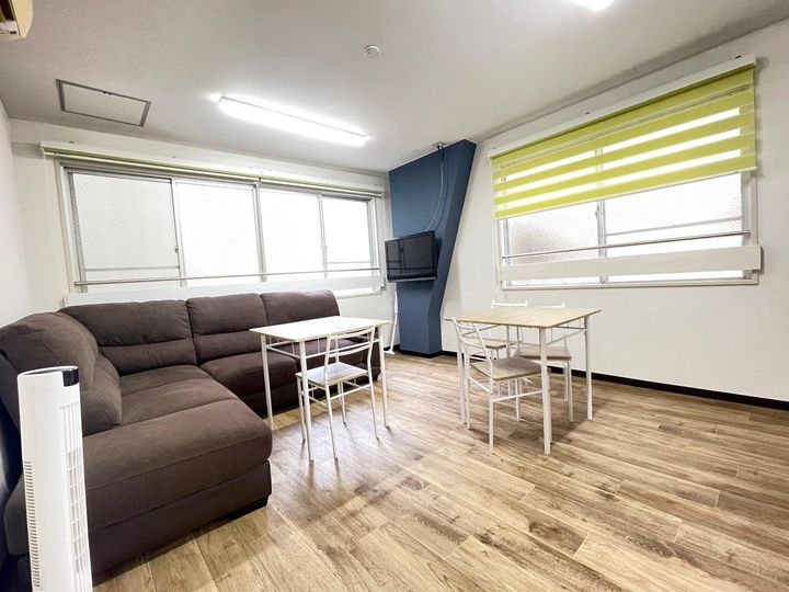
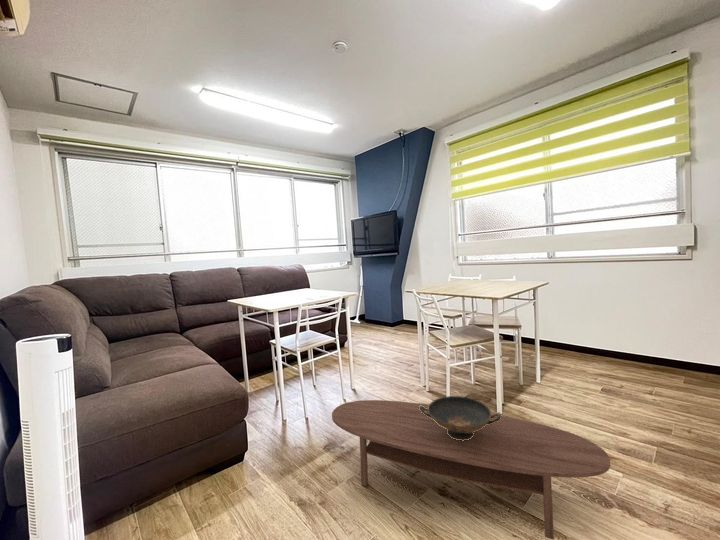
+ decorative bowl (458, 420)
+ coffee table (448, 456)
